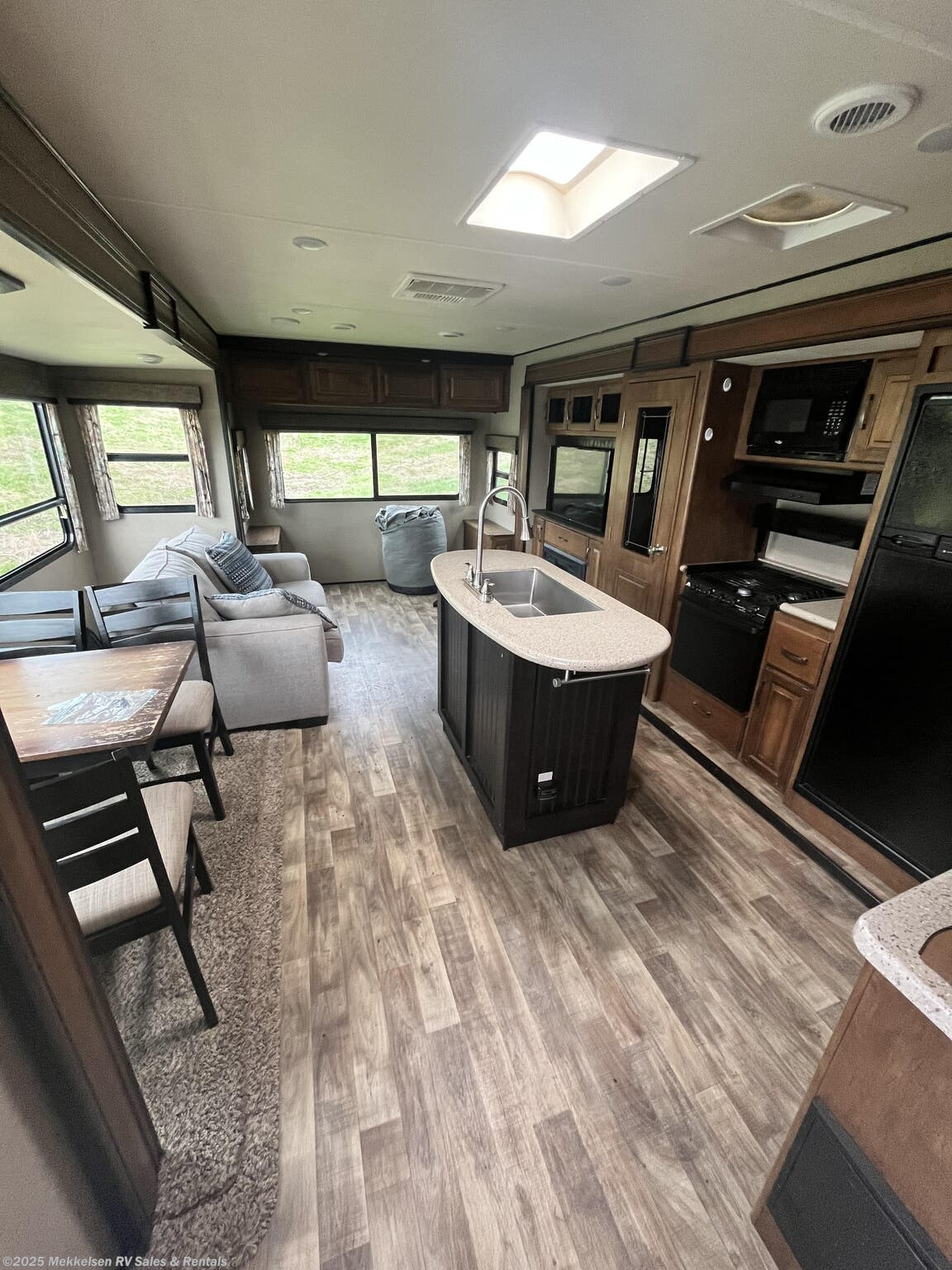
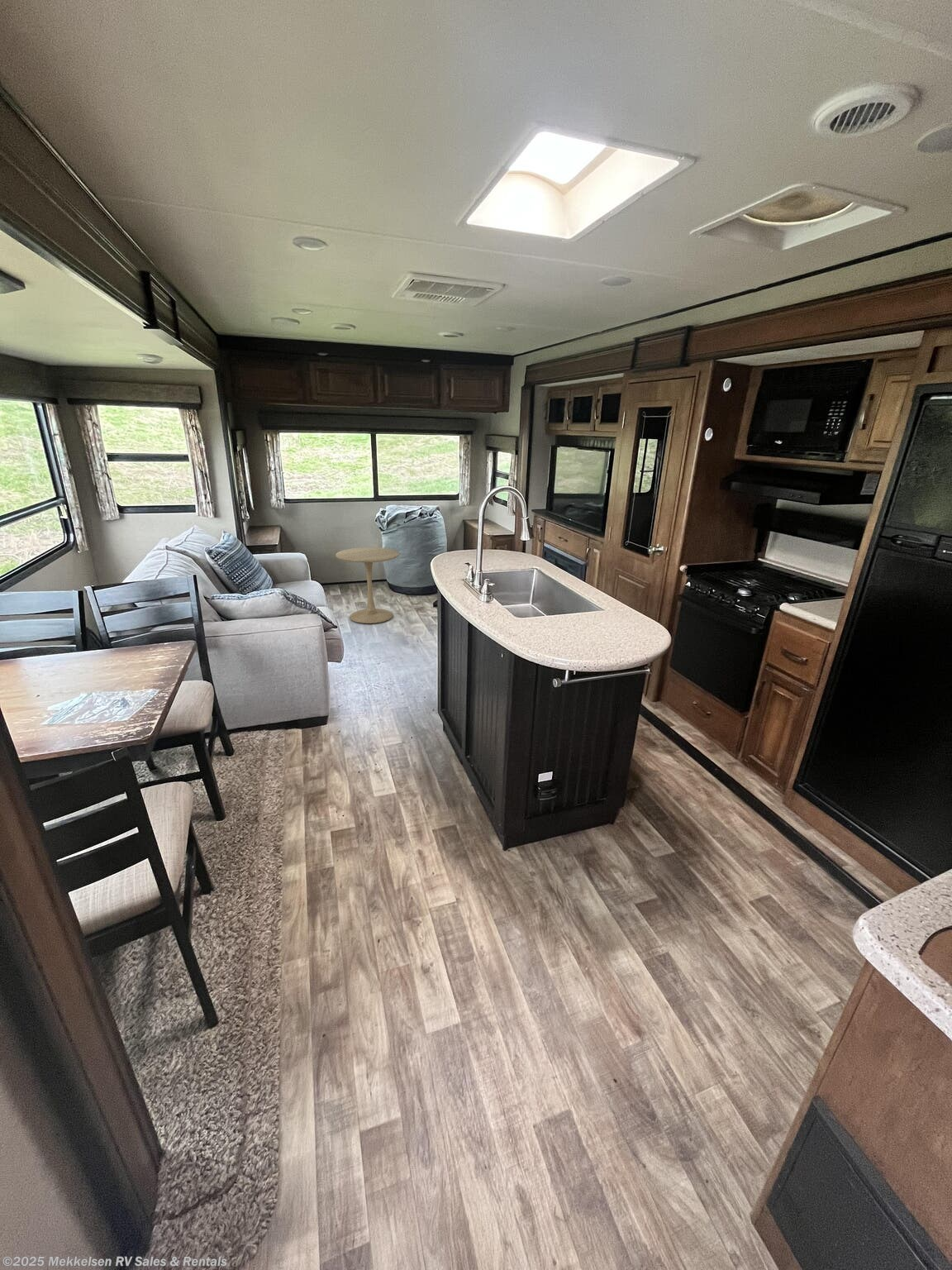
+ side table (369, 585)
